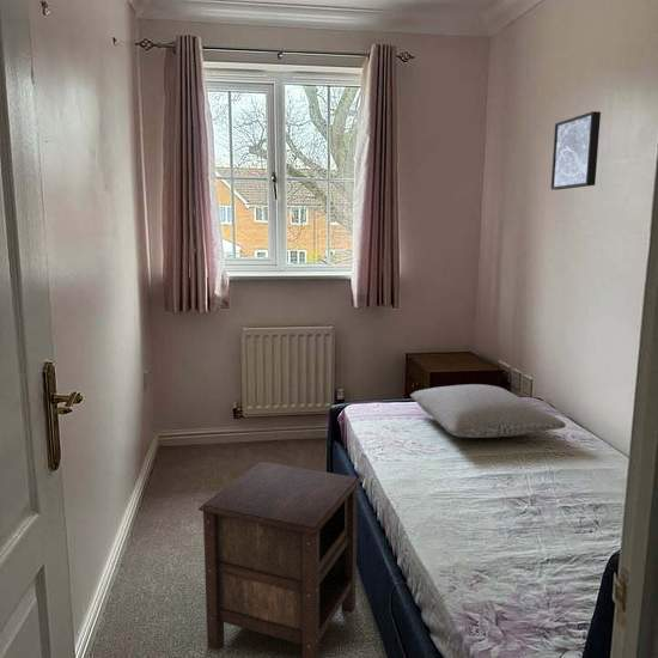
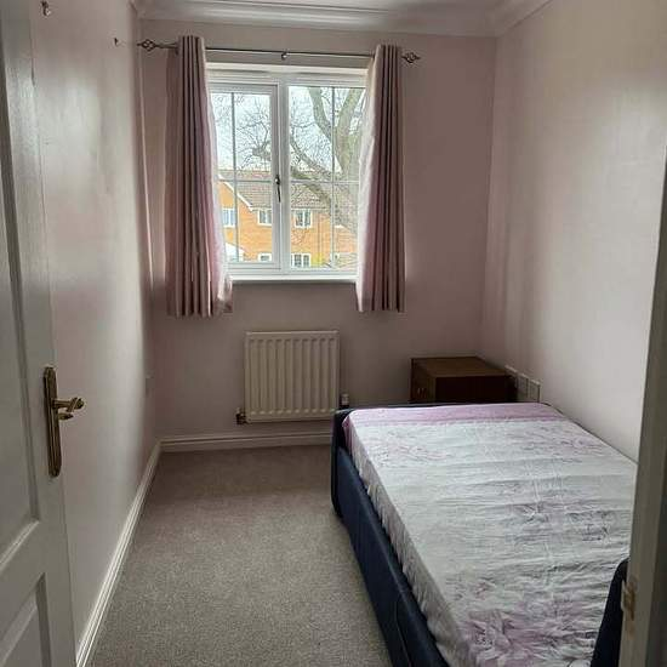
- wall art (573, 153)
- nightstand (285, 559)
- pillow (481, 408)
